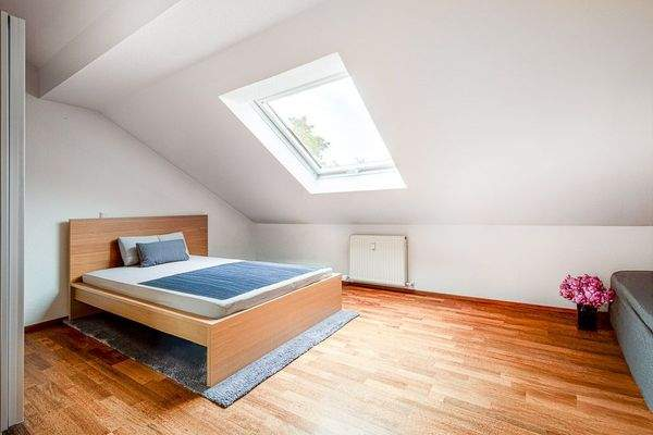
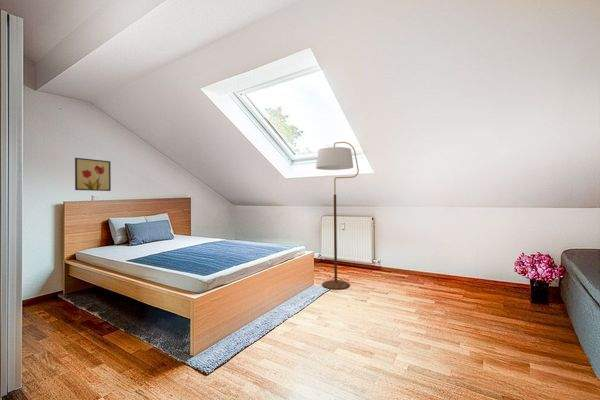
+ wall art (93, 175)
+ floor lamp (335, 213)
